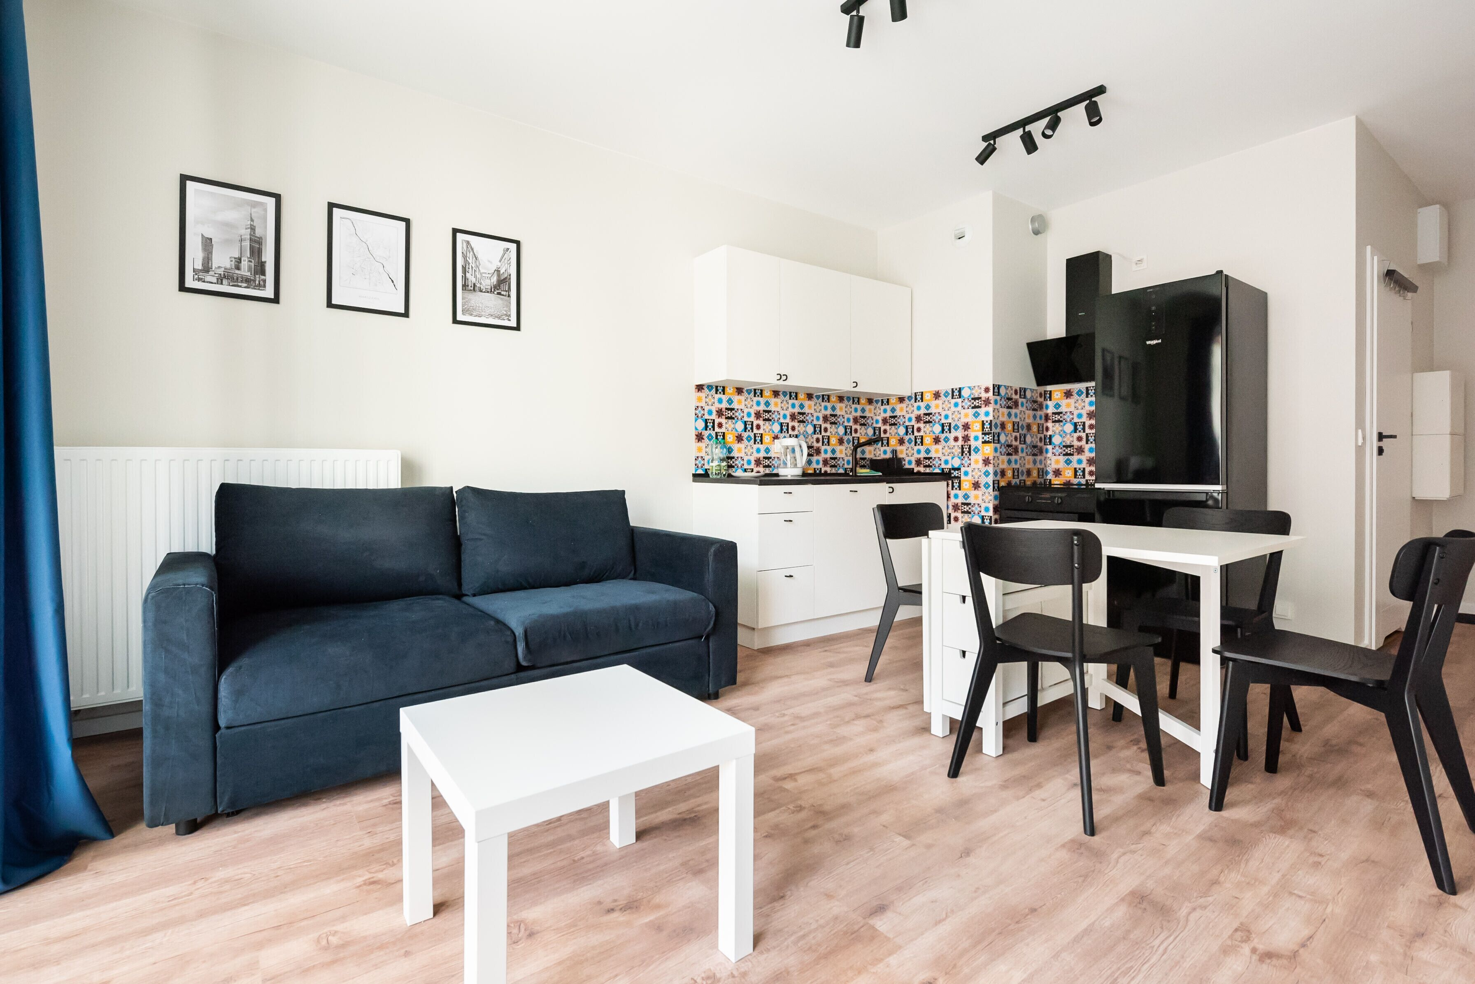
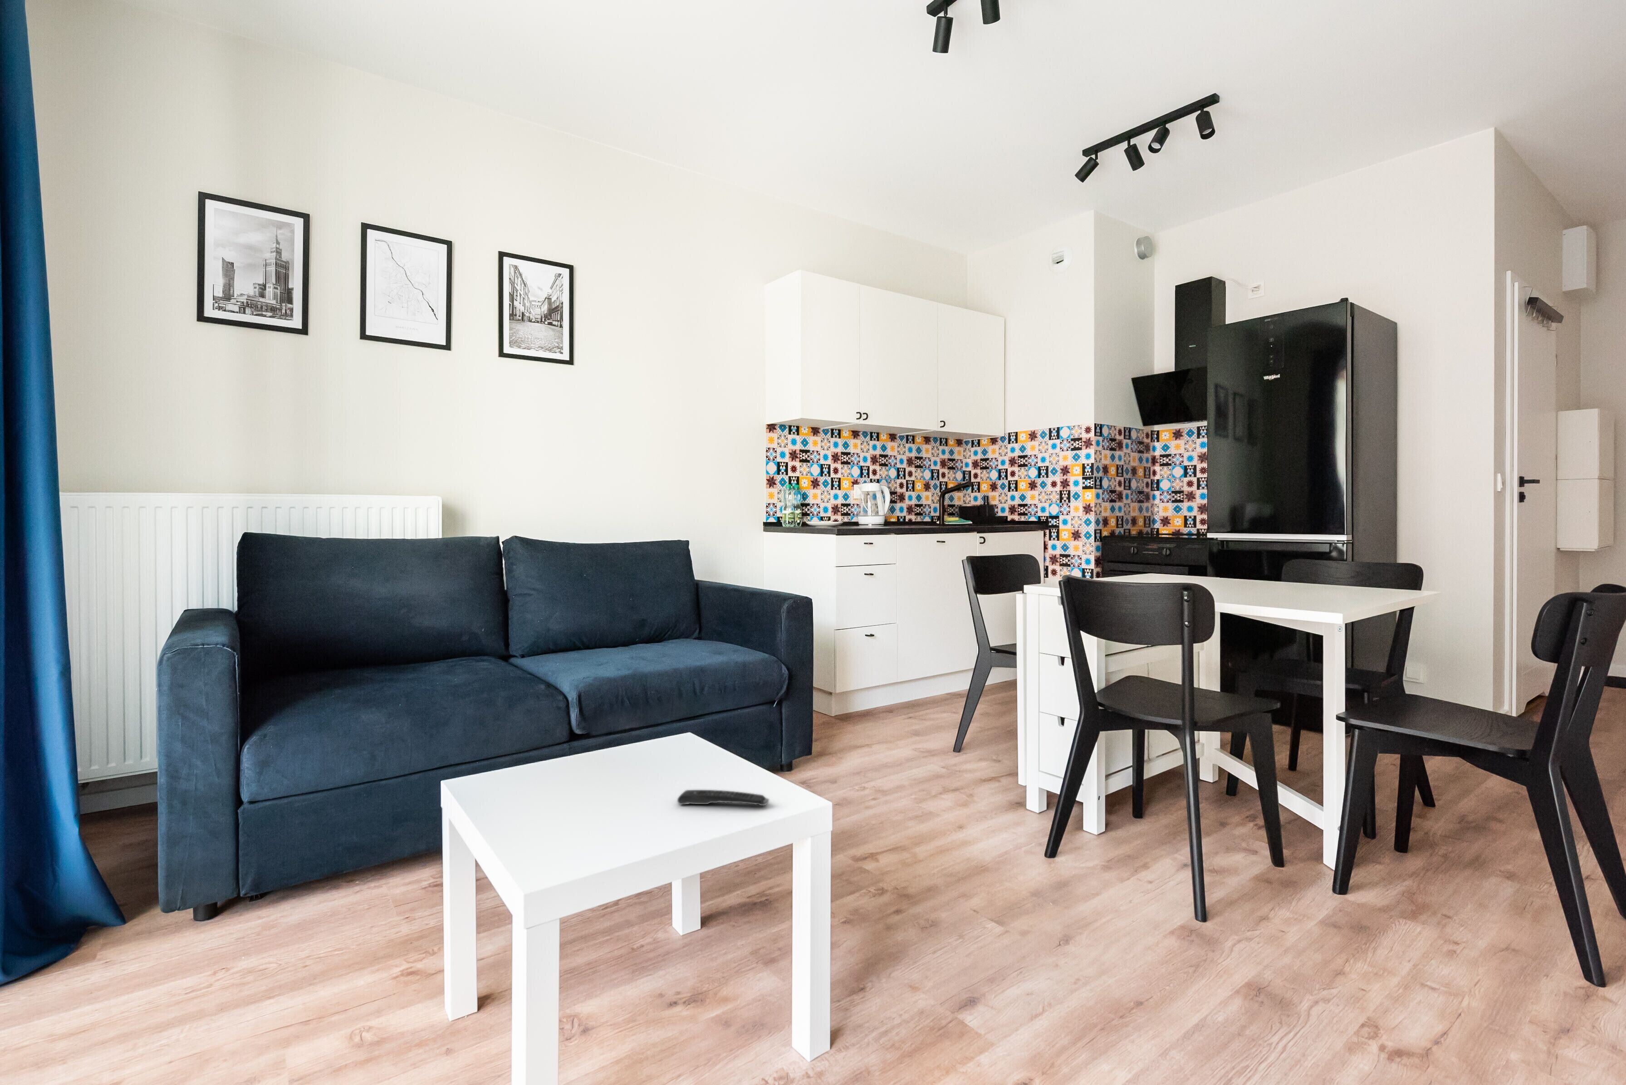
+ remote control (724, 798)
